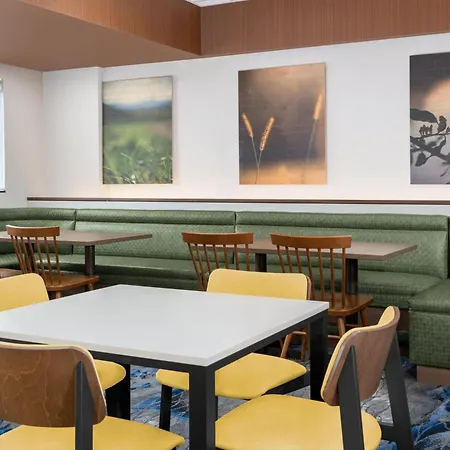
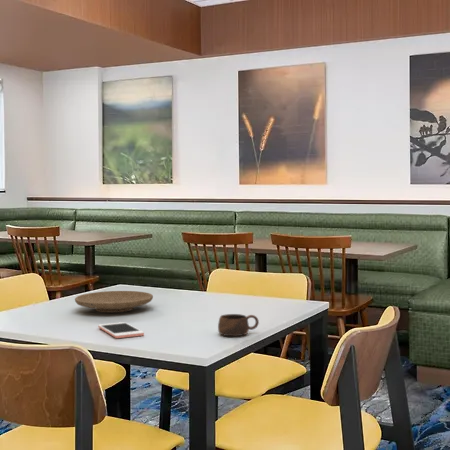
+ cell phone (120, 329)
+ plate (114, 302)
+ cup (238, 324)
